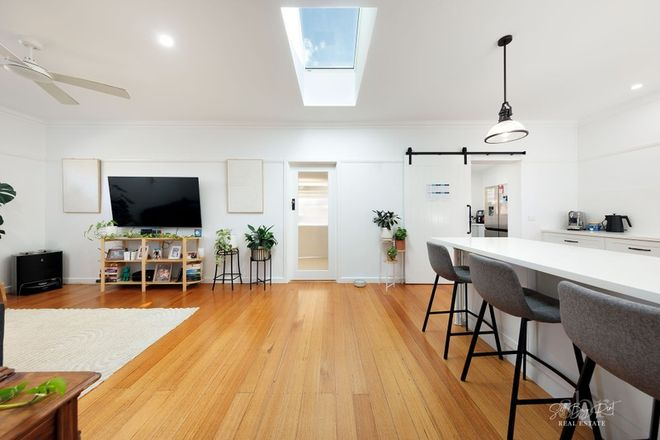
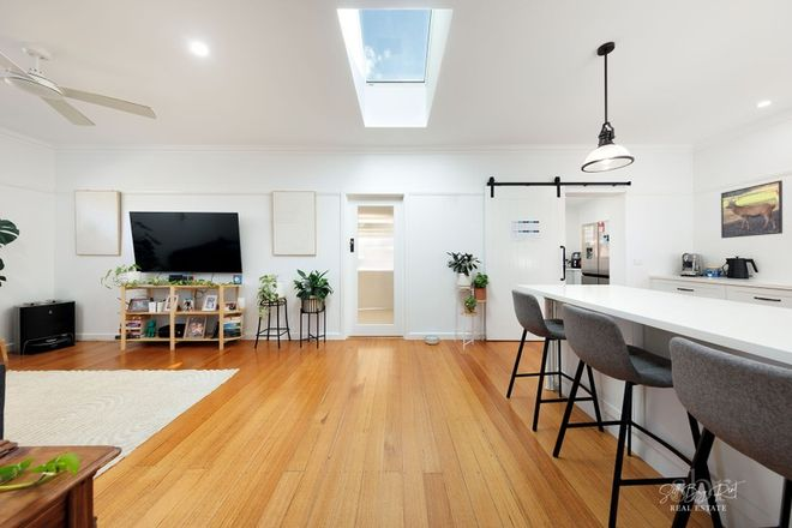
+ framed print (749, 211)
